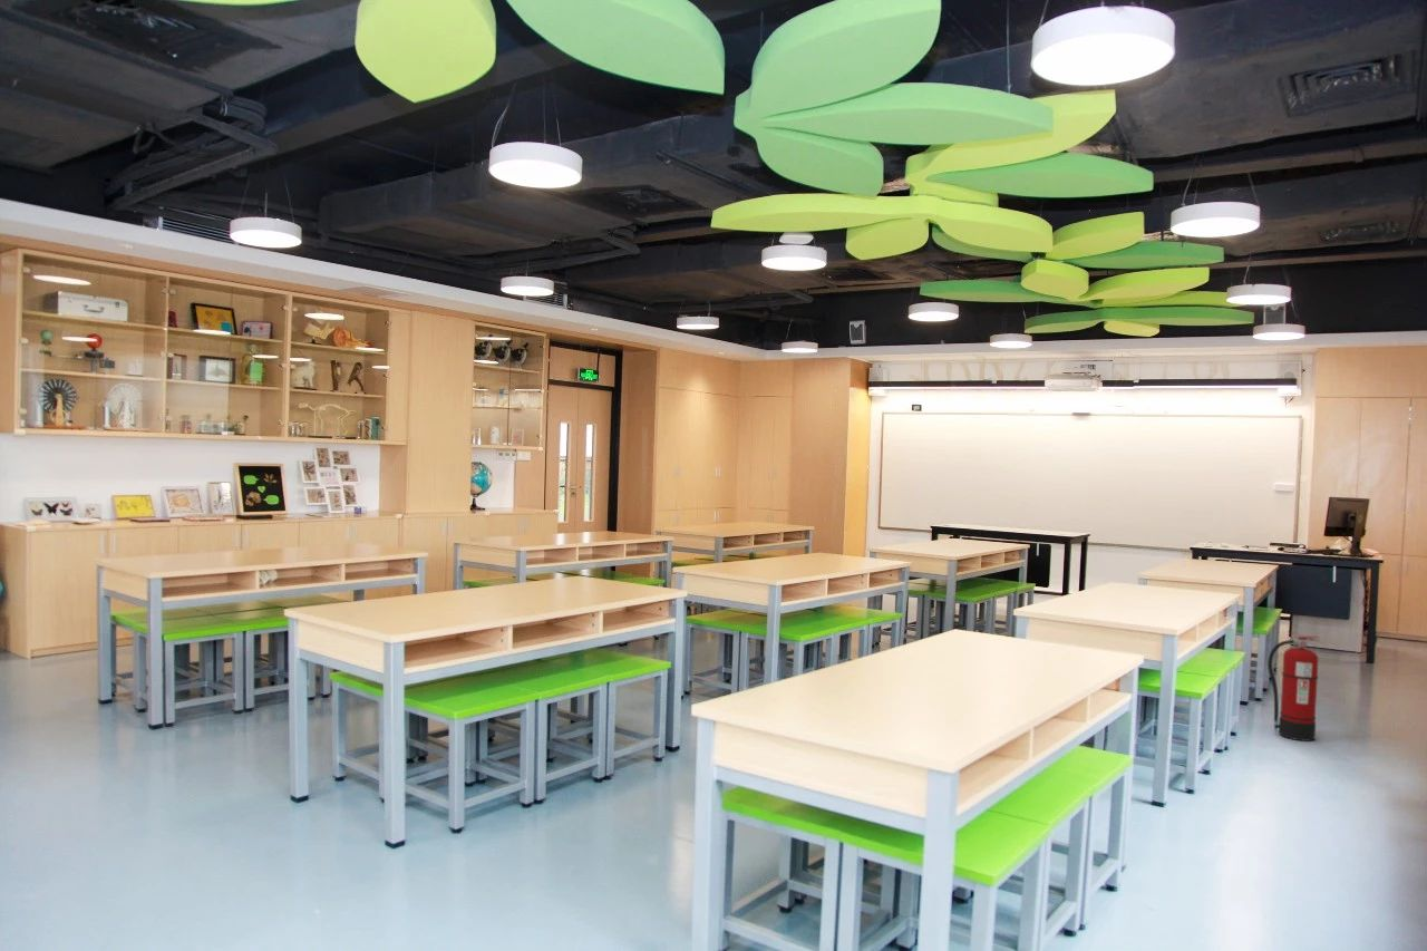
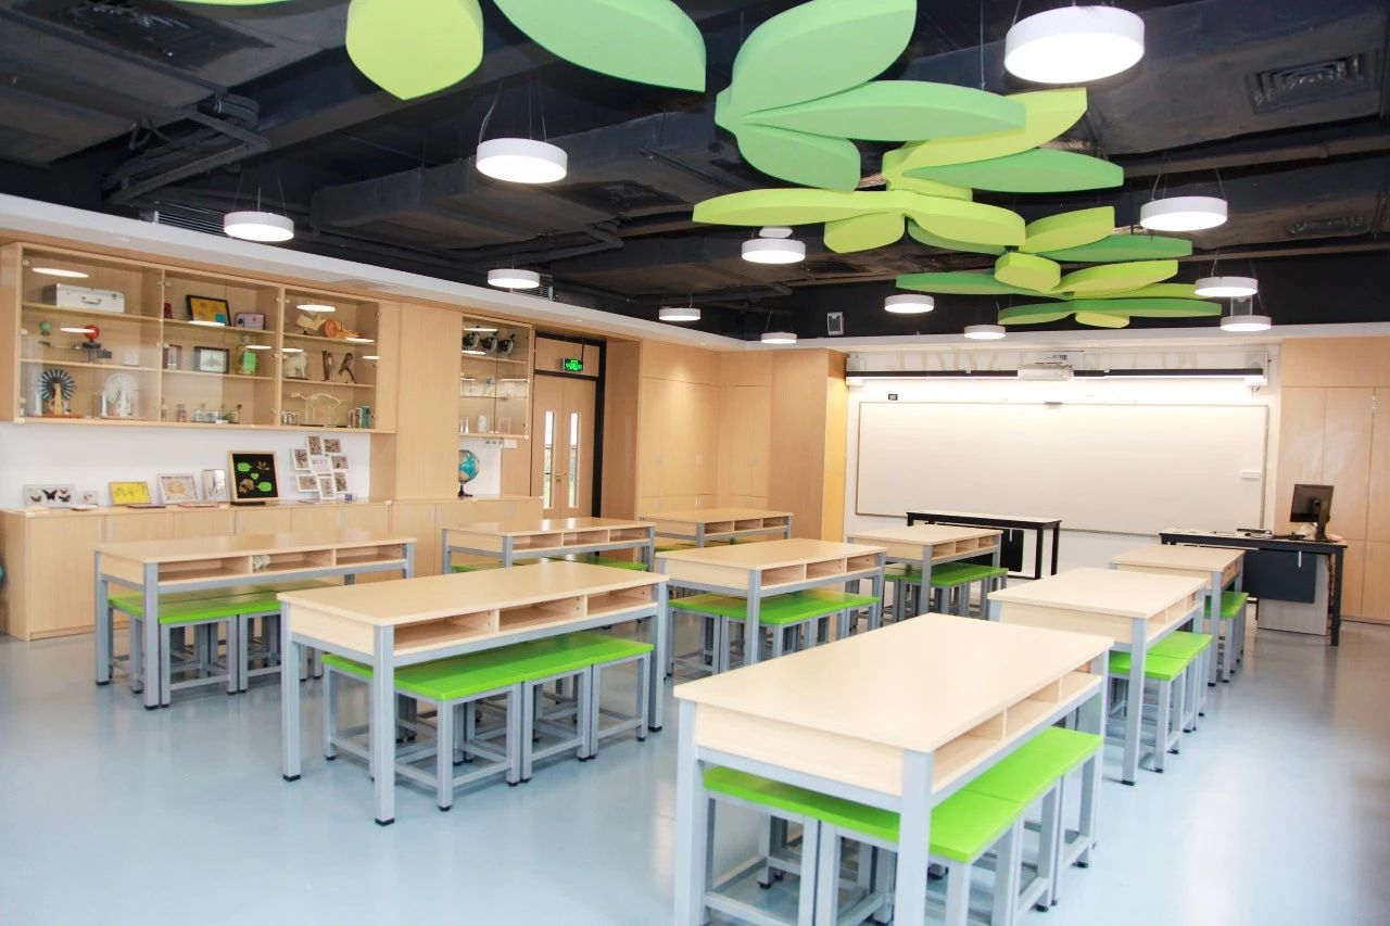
- fire extinguisher (1293, 685)
